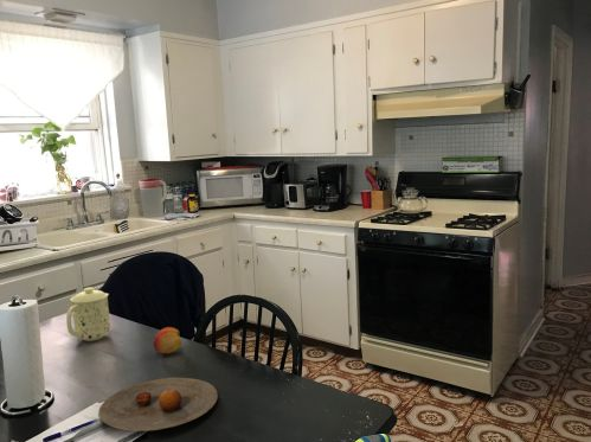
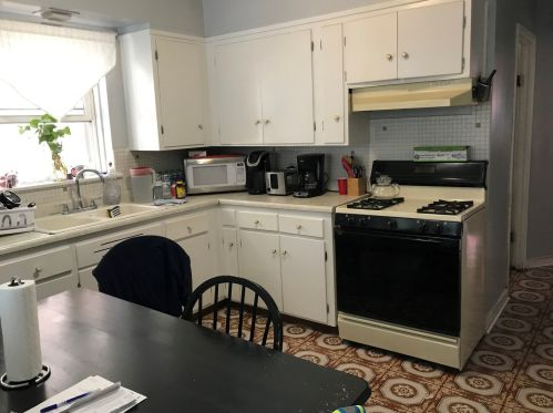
- fruit (167, 339)
- mug (89, 314)
- plate (159, 397)
